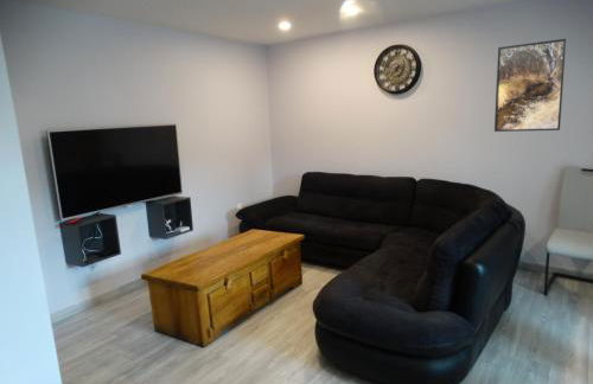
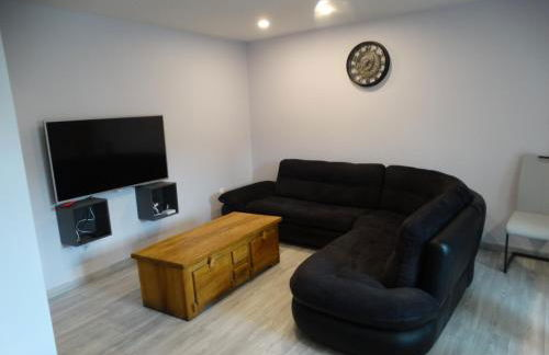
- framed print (528, 88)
